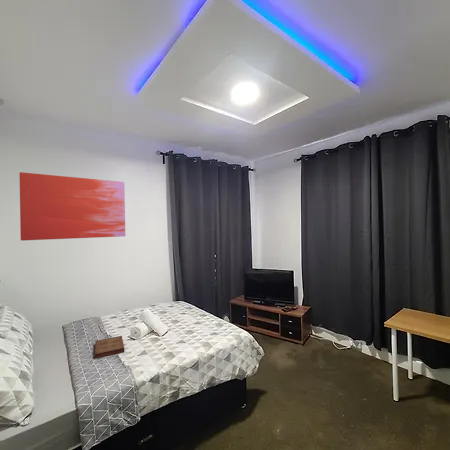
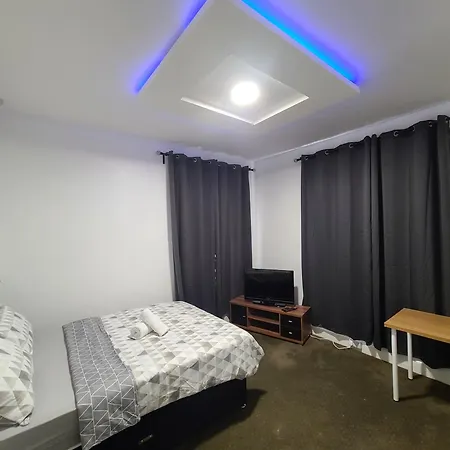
- wall art (78, 208)
- book (109, 346)
